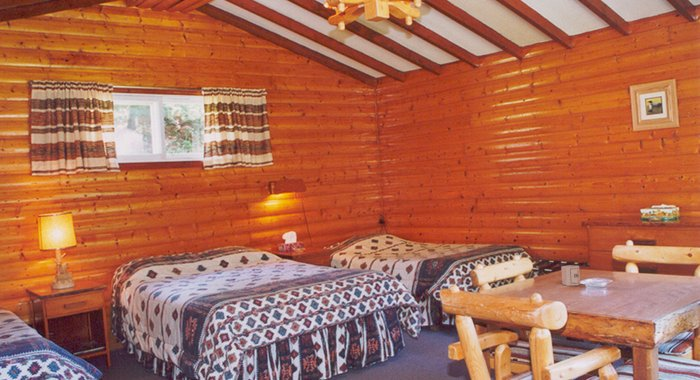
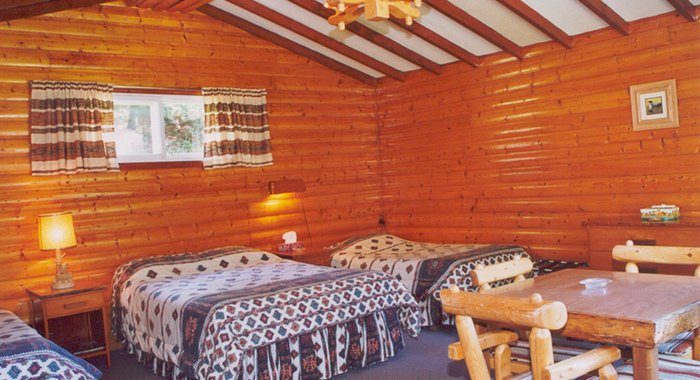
- cup (569, 275)
